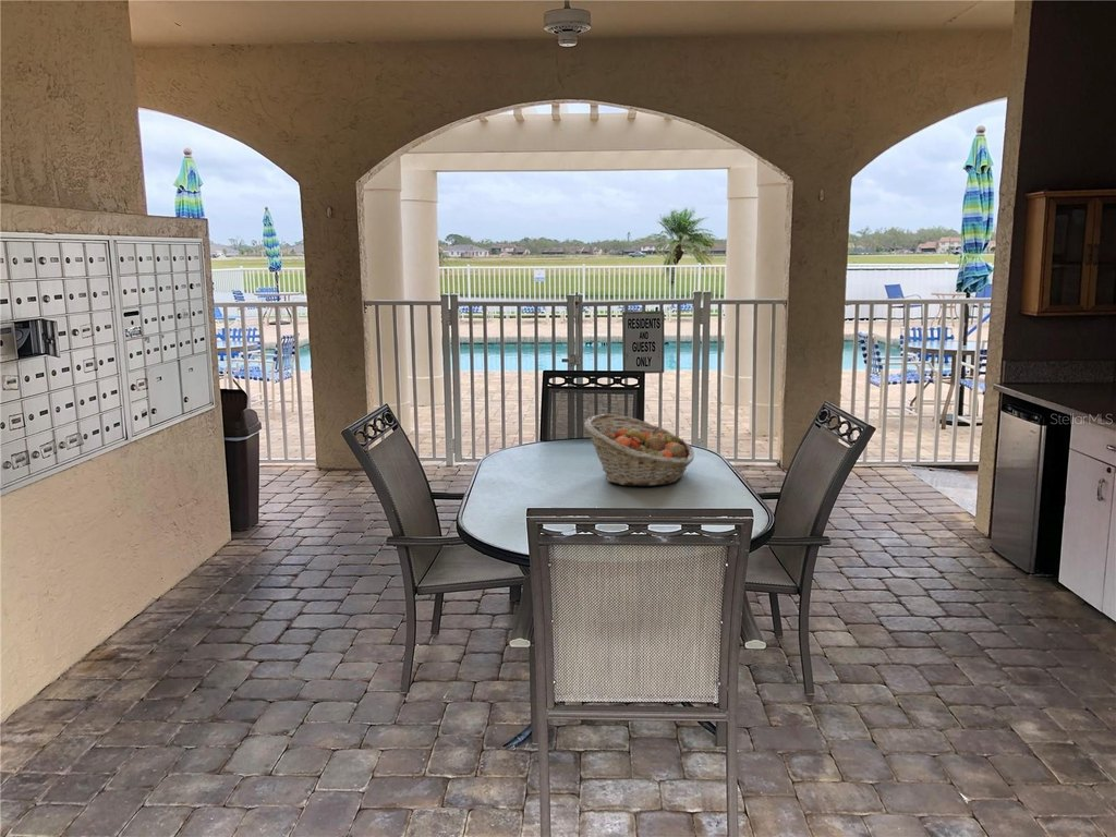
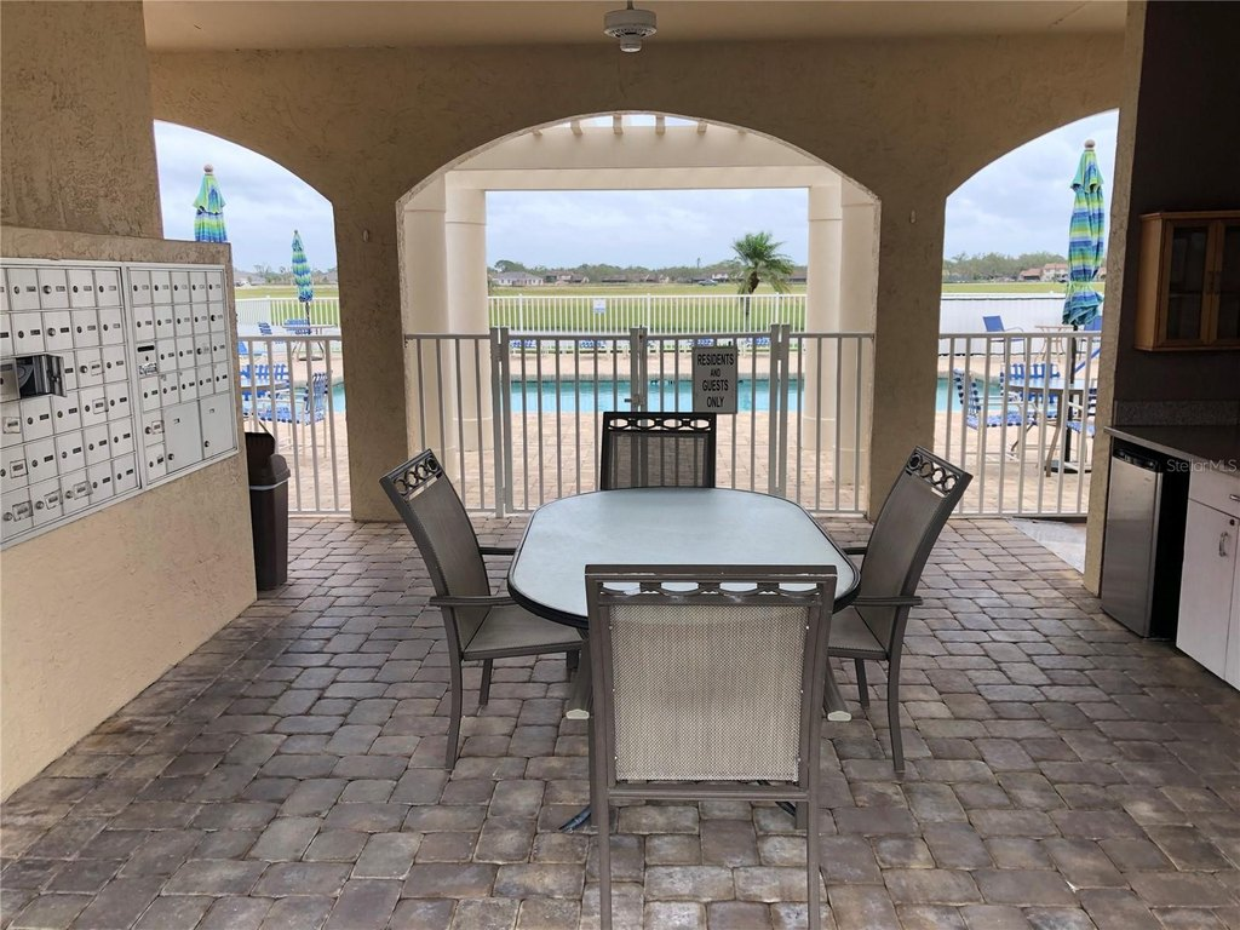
- fruit basket (639, 447)
